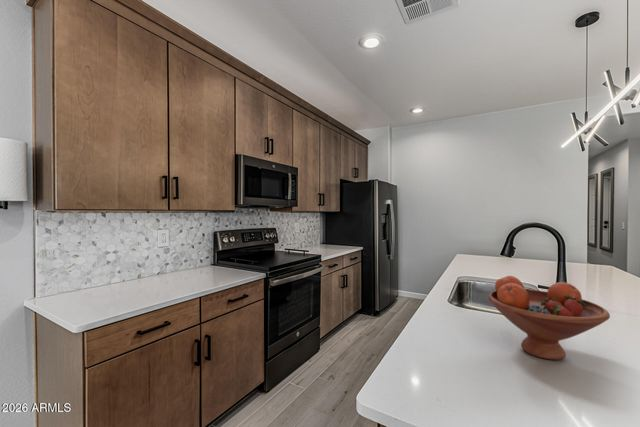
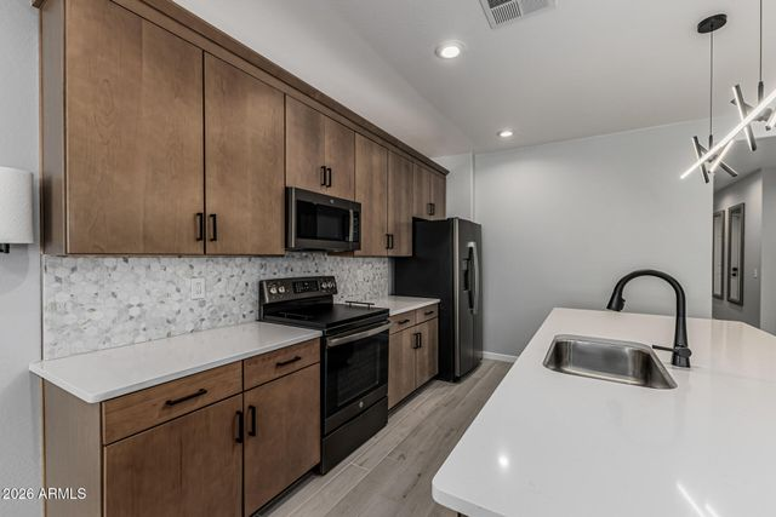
- fruit bowl (542, 317)
